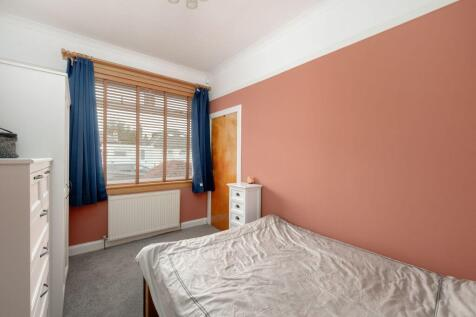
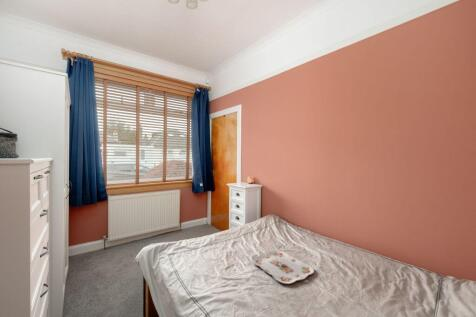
+ serving tray (281, 265)
